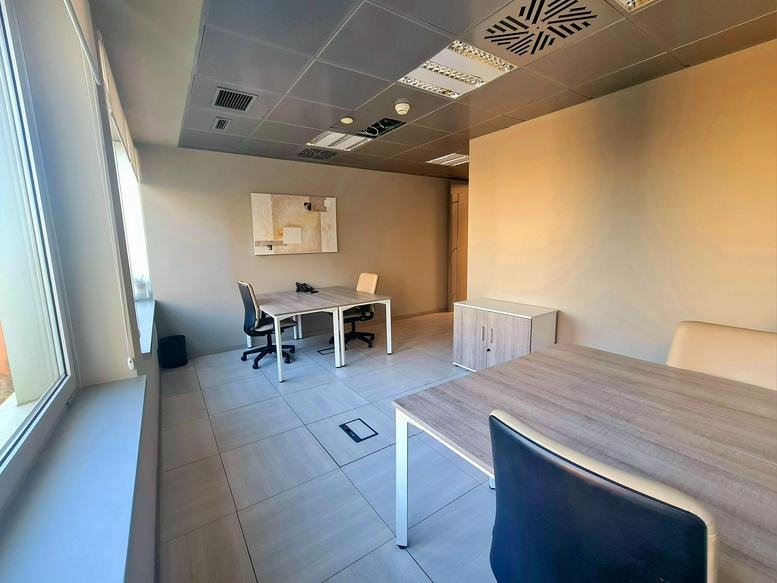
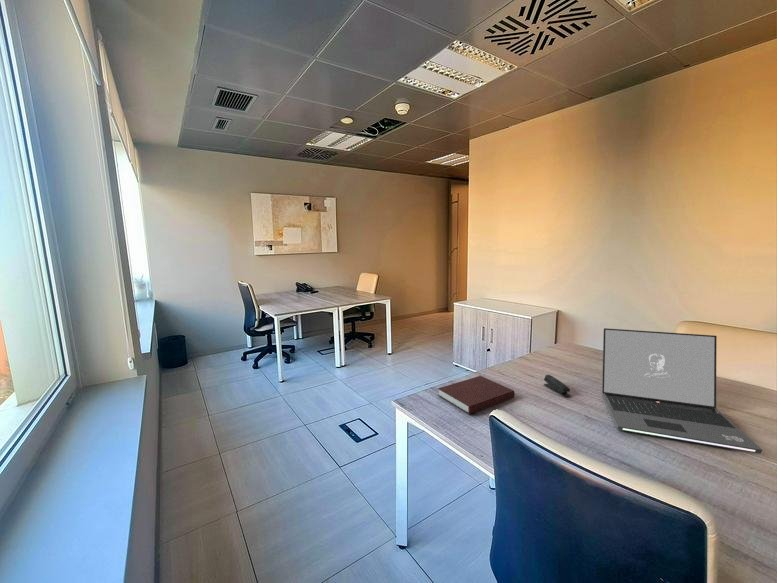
+ laptop (669, 380)
+ stapler (556, 384)
+ notebook (475, 393)
